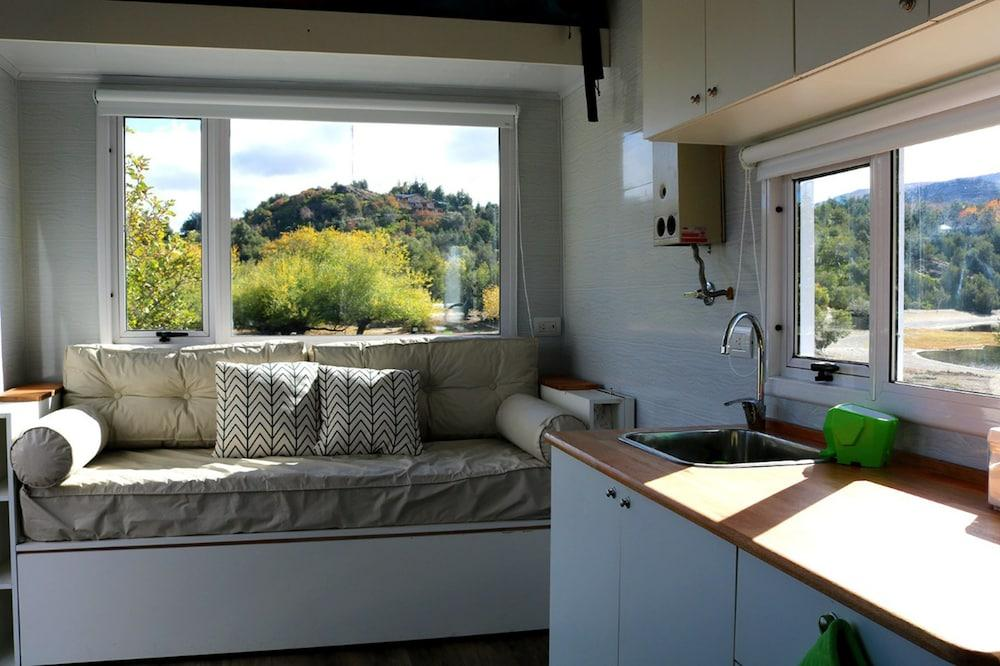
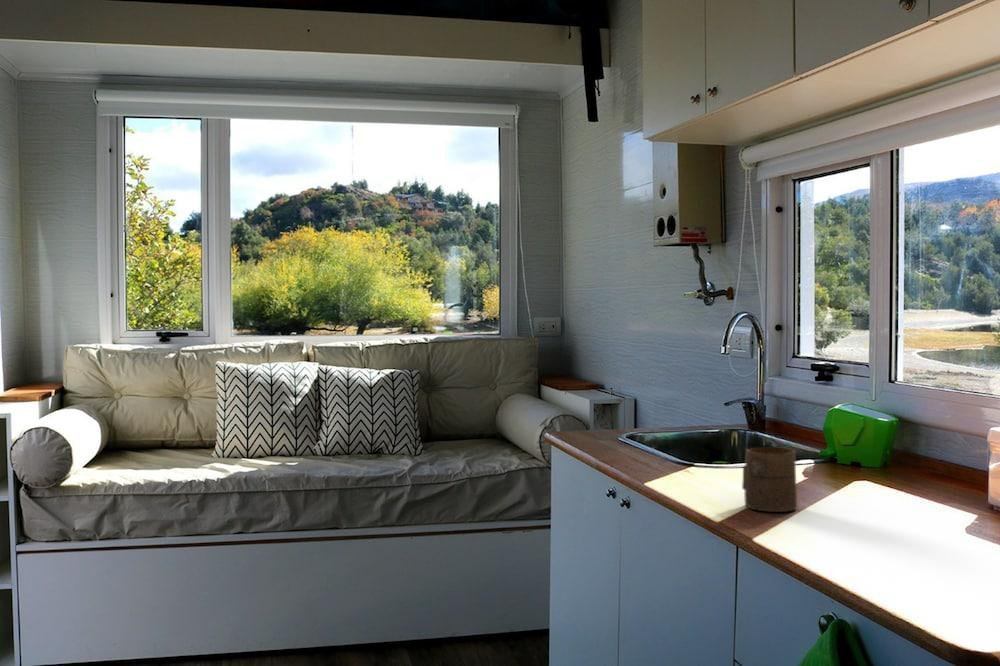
+ cup (769, 478)
